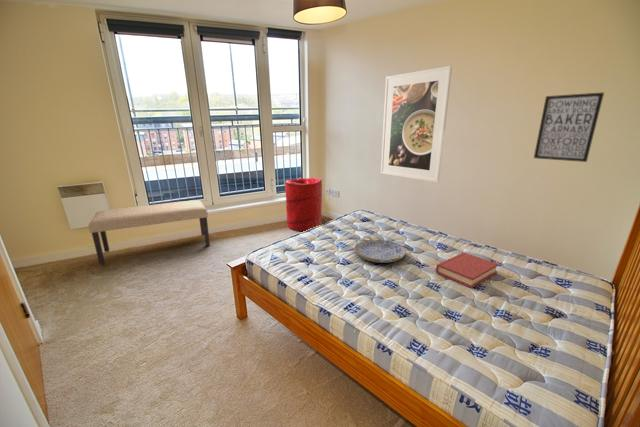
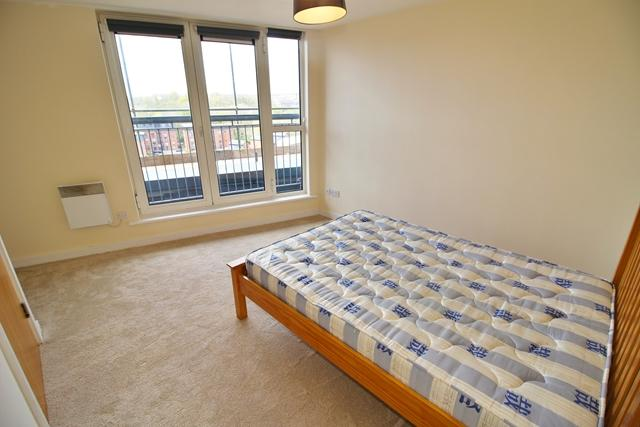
- wall art (565, 128)
- hardback book (466, 268)
- bench (152, 224)
- laundry hamper (303, 202)
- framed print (411, 127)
- serving tray (379, 250)
